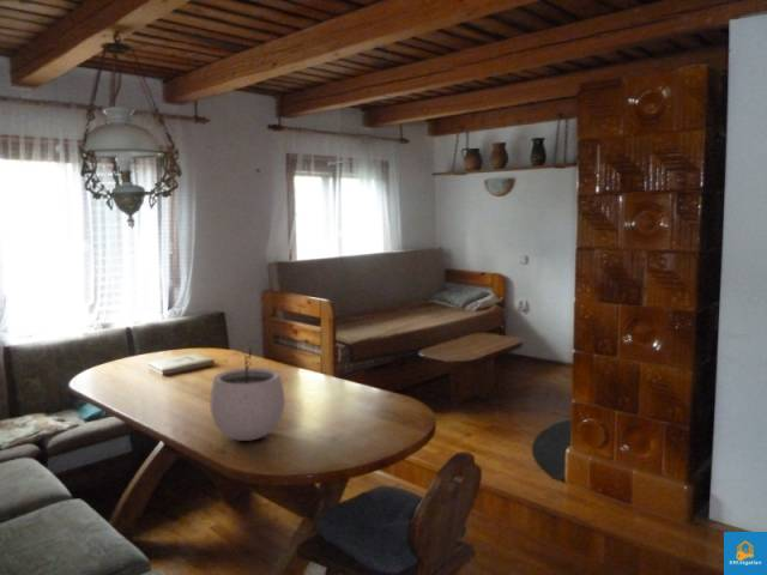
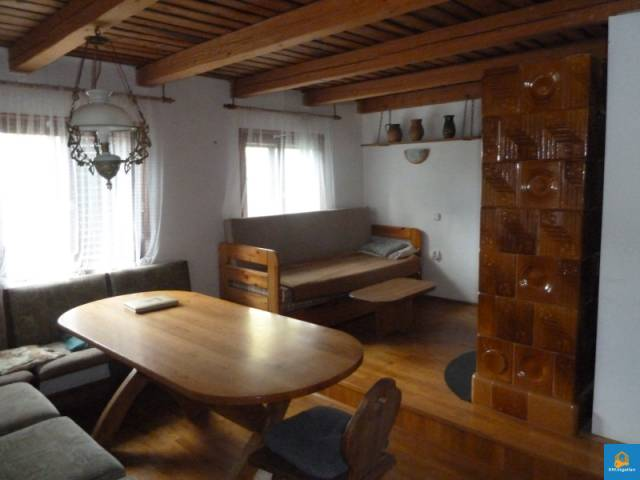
- plant pot (247, 392)
